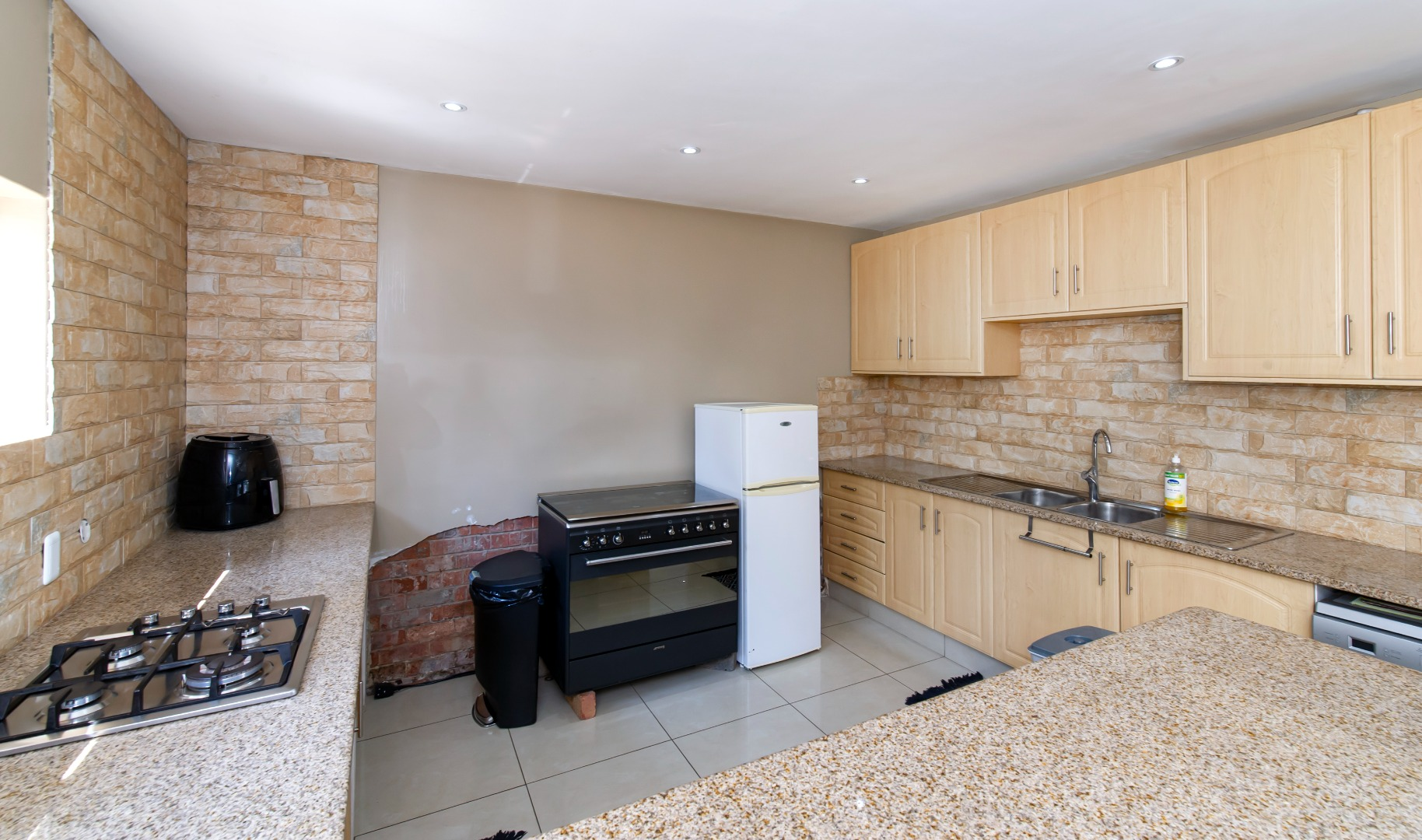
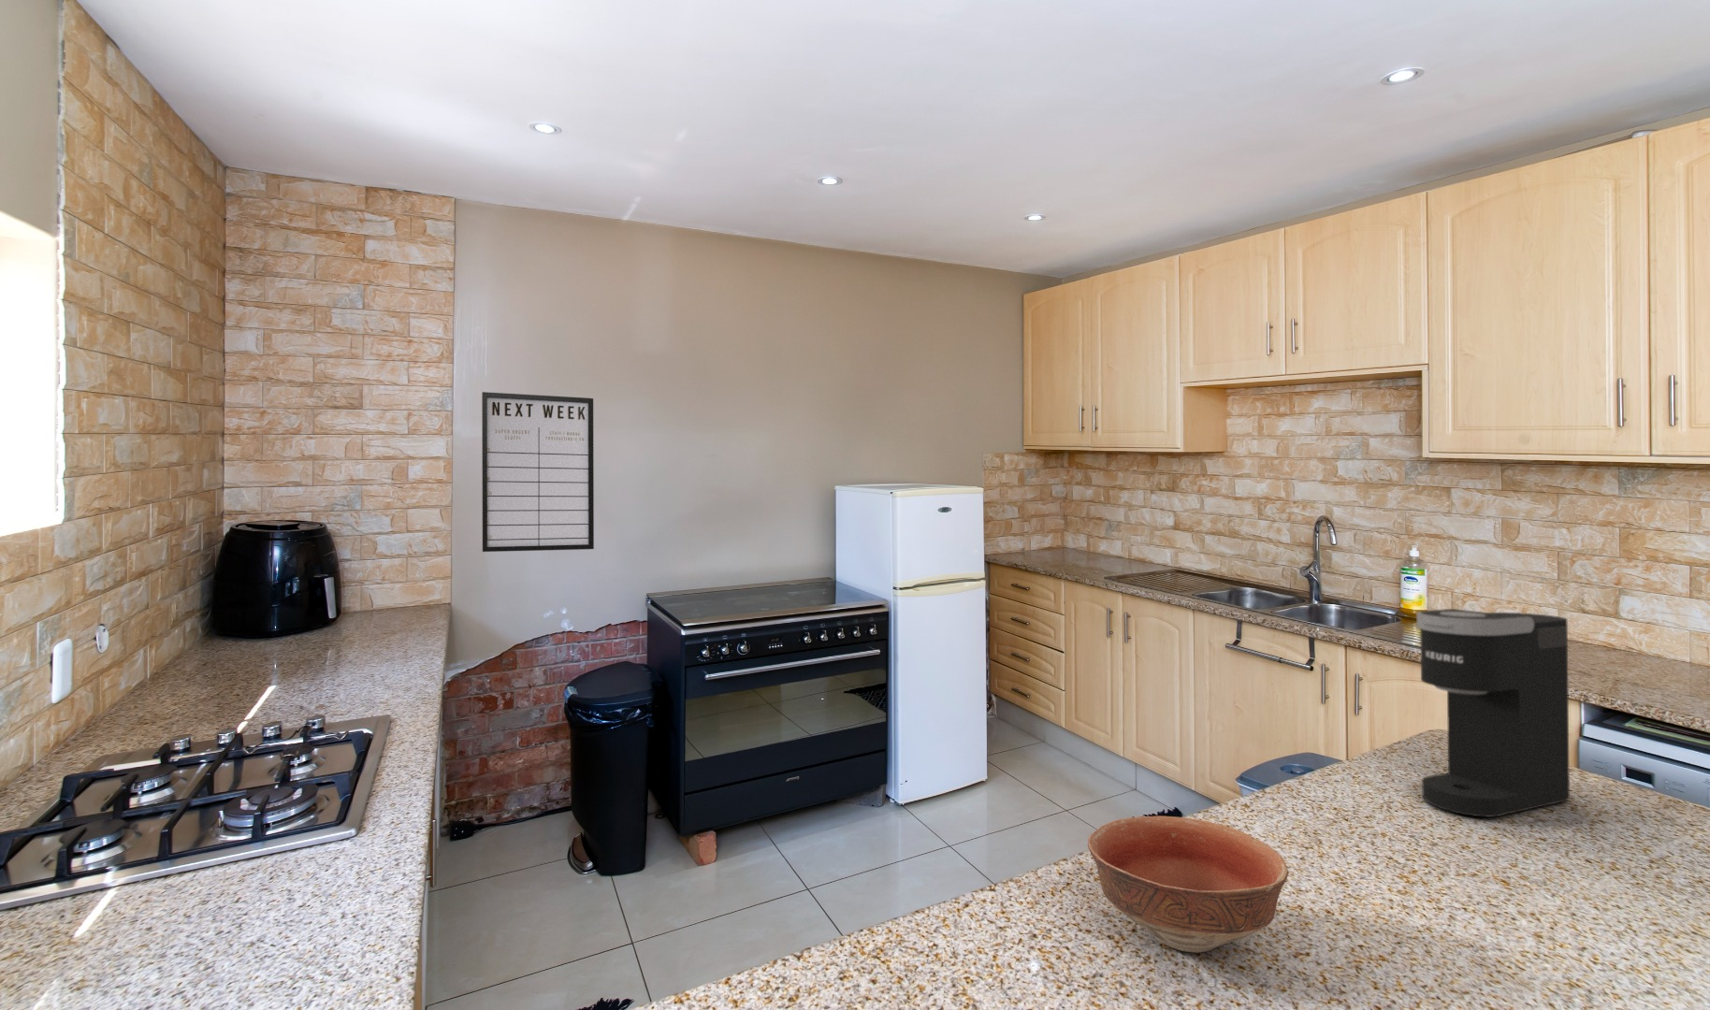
+ writing board (539, 473)
+ bowl (1183, 891)
+ coffee maker (1494, 705)
